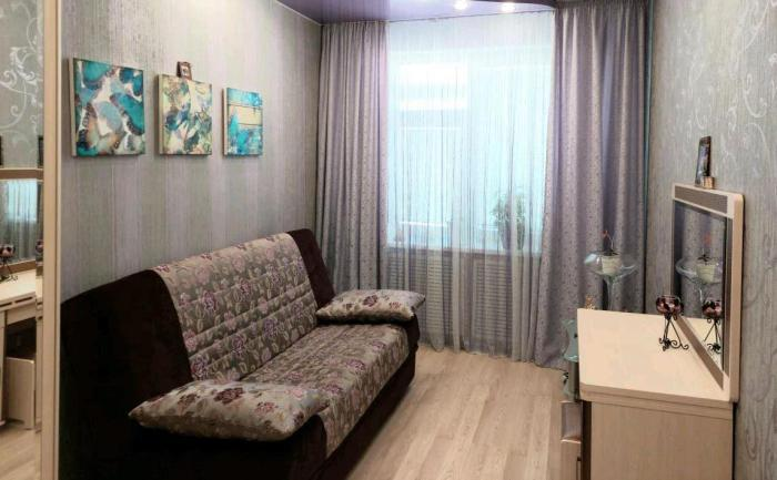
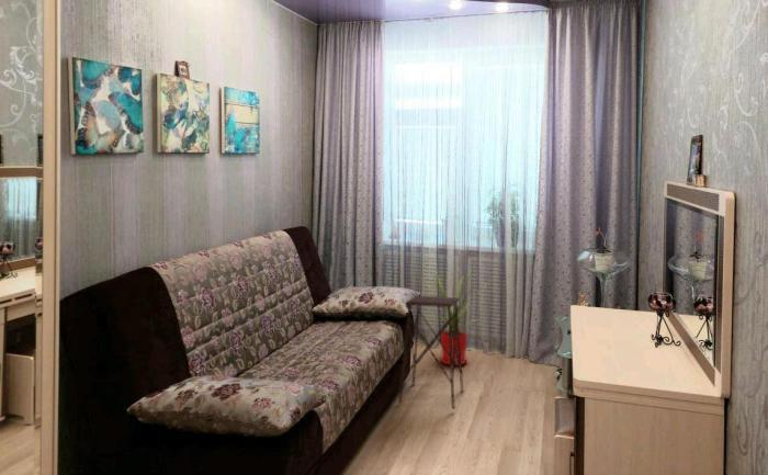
+ house plant (454, 316)
+ side table (430, 349)
